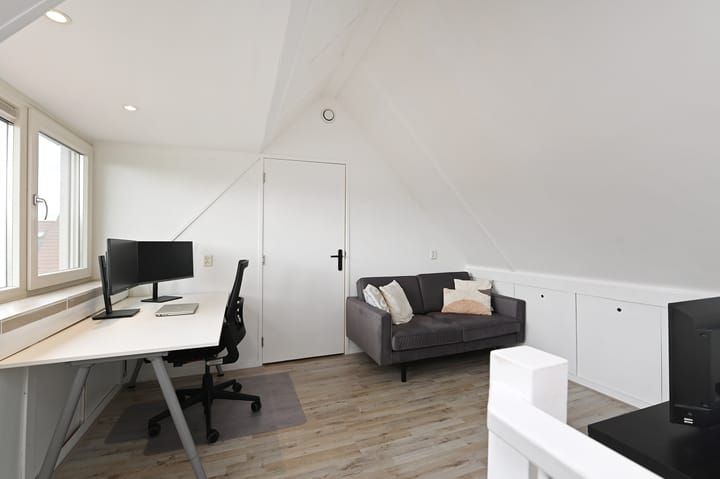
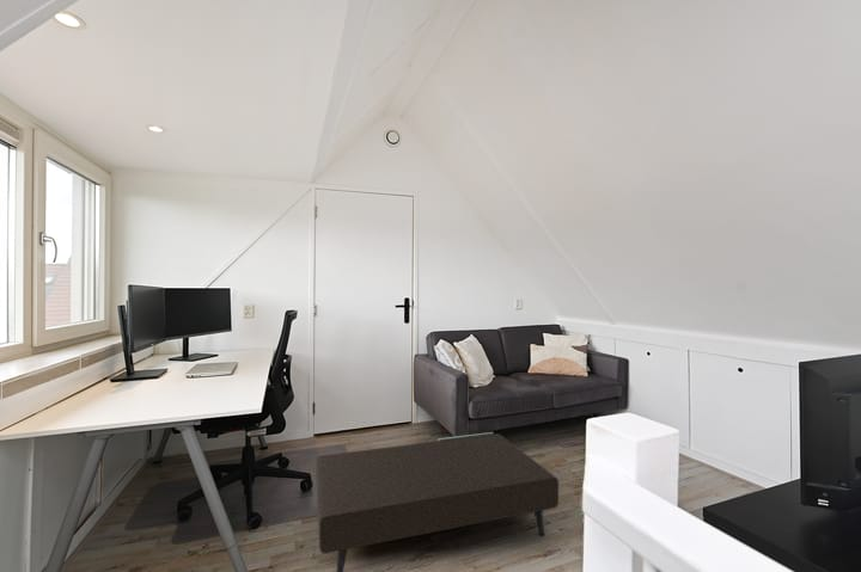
+ coffee table (427, 488)
